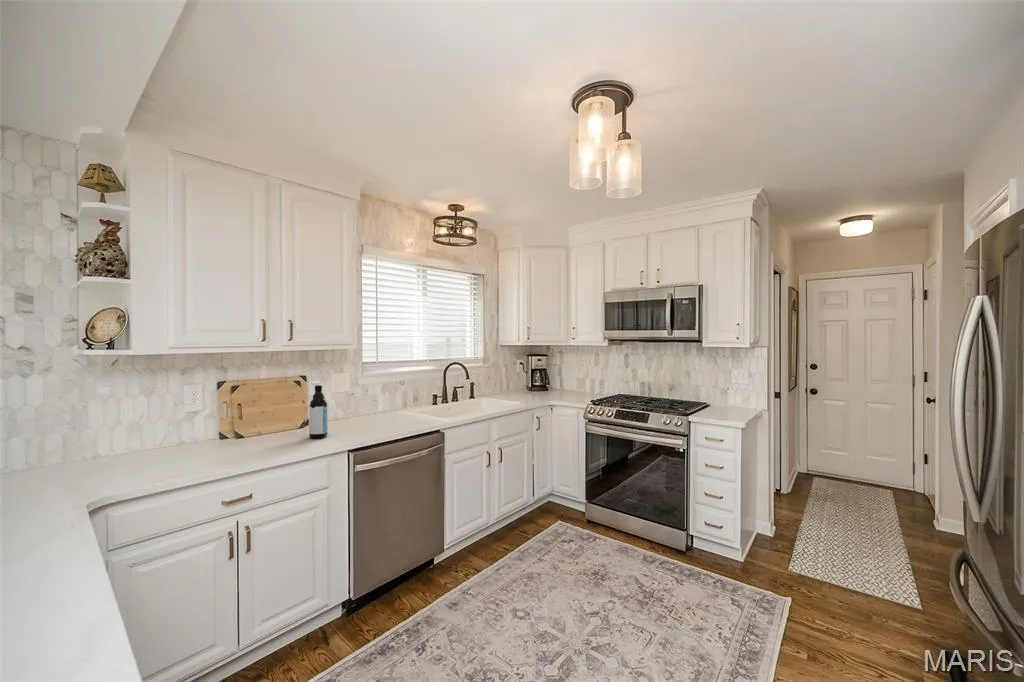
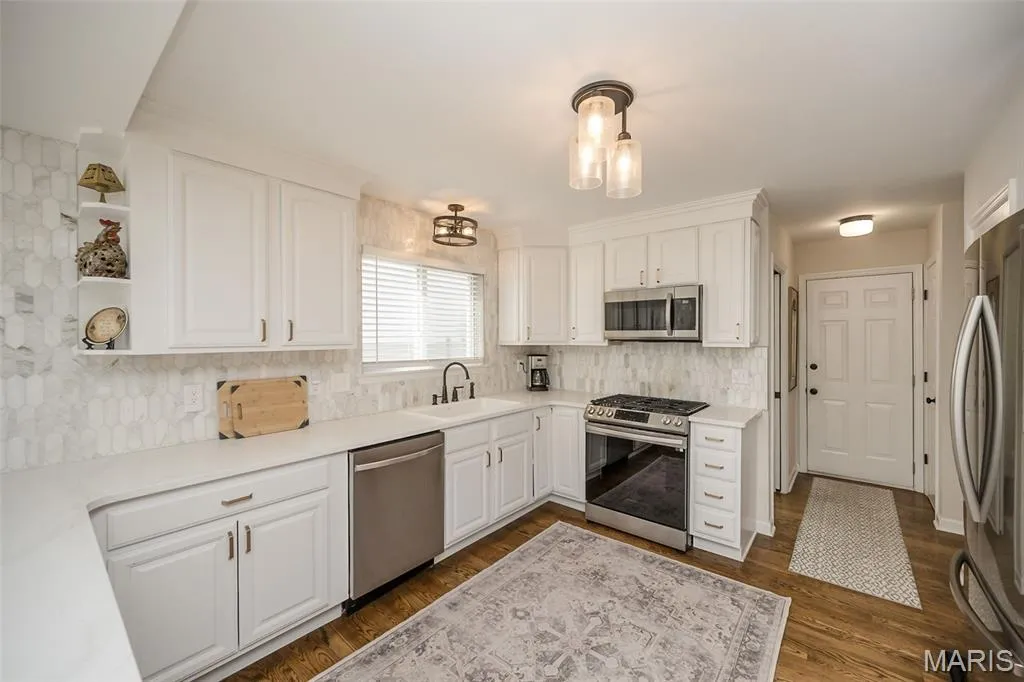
- water bottle (318, 411)
